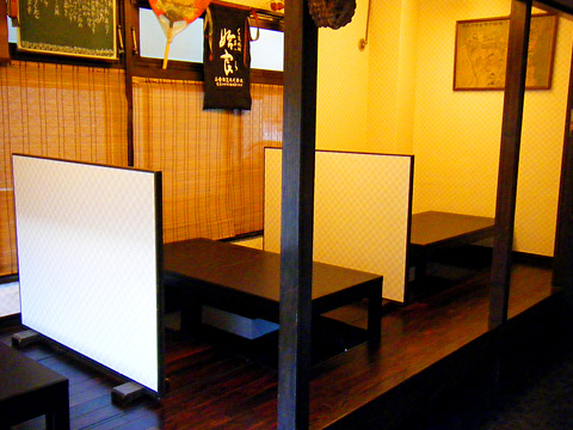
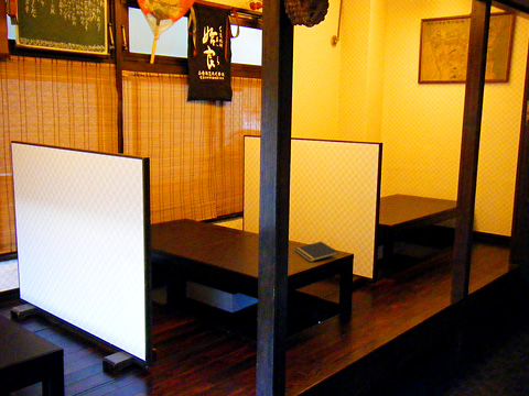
+ notepad (315, 251)
